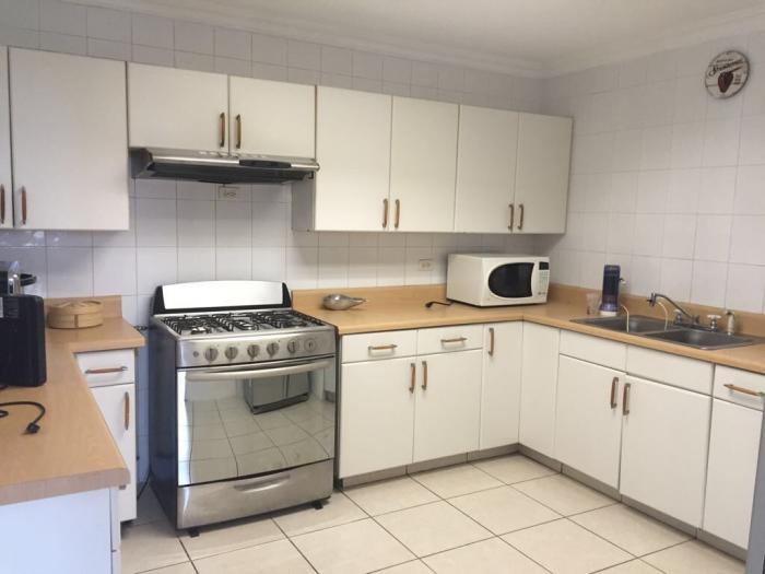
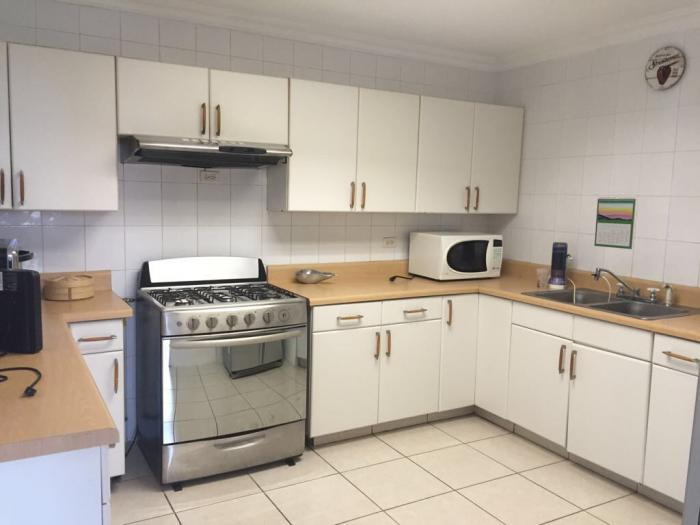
+ calendar (614, 222)
